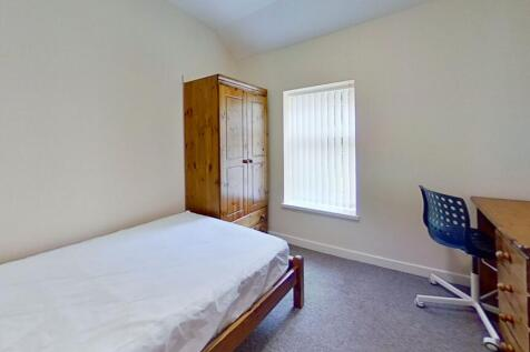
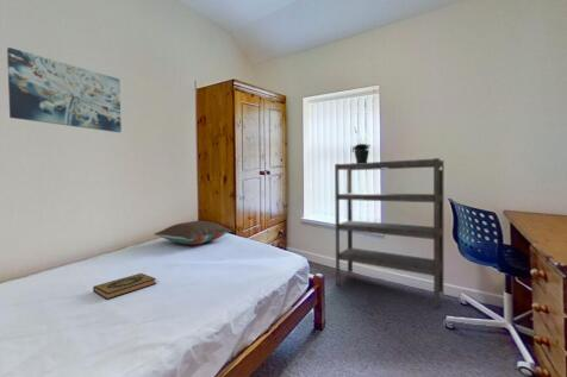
+ pillow (194, 232)
+ wall art (71, 95)
+ potted plant (360, 145)
+ shelving unit (386, 225)
+ hardback book (125, 284)
